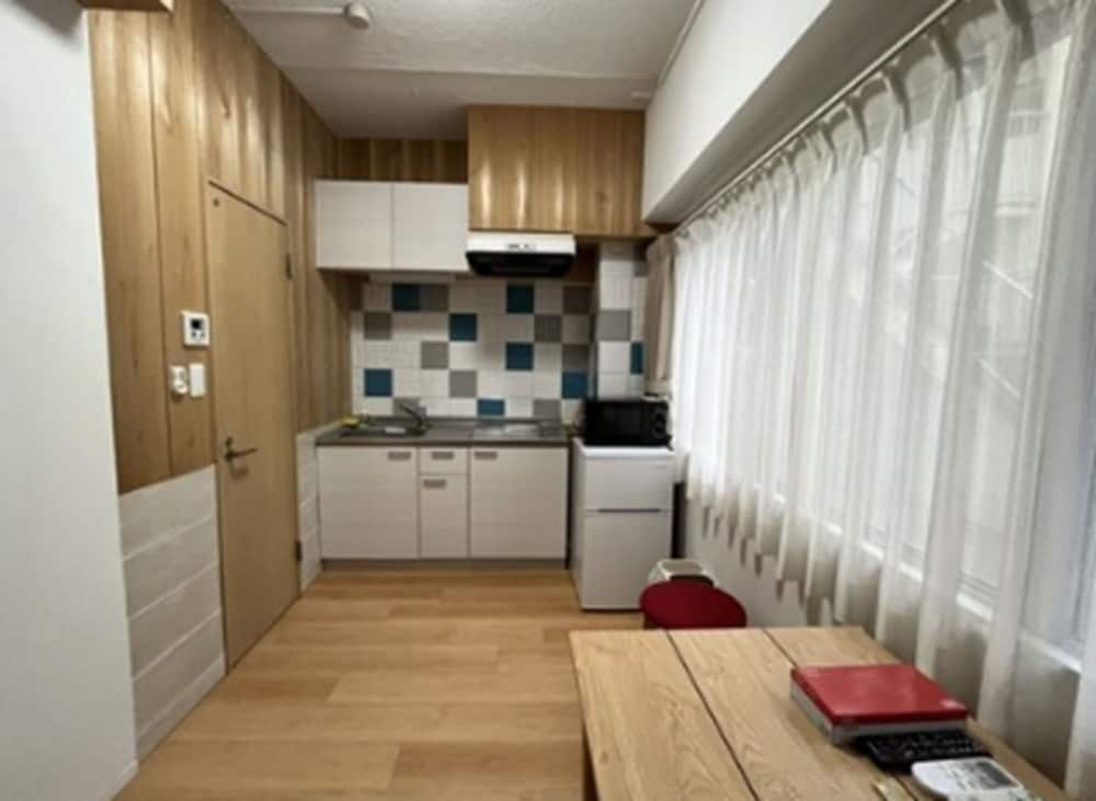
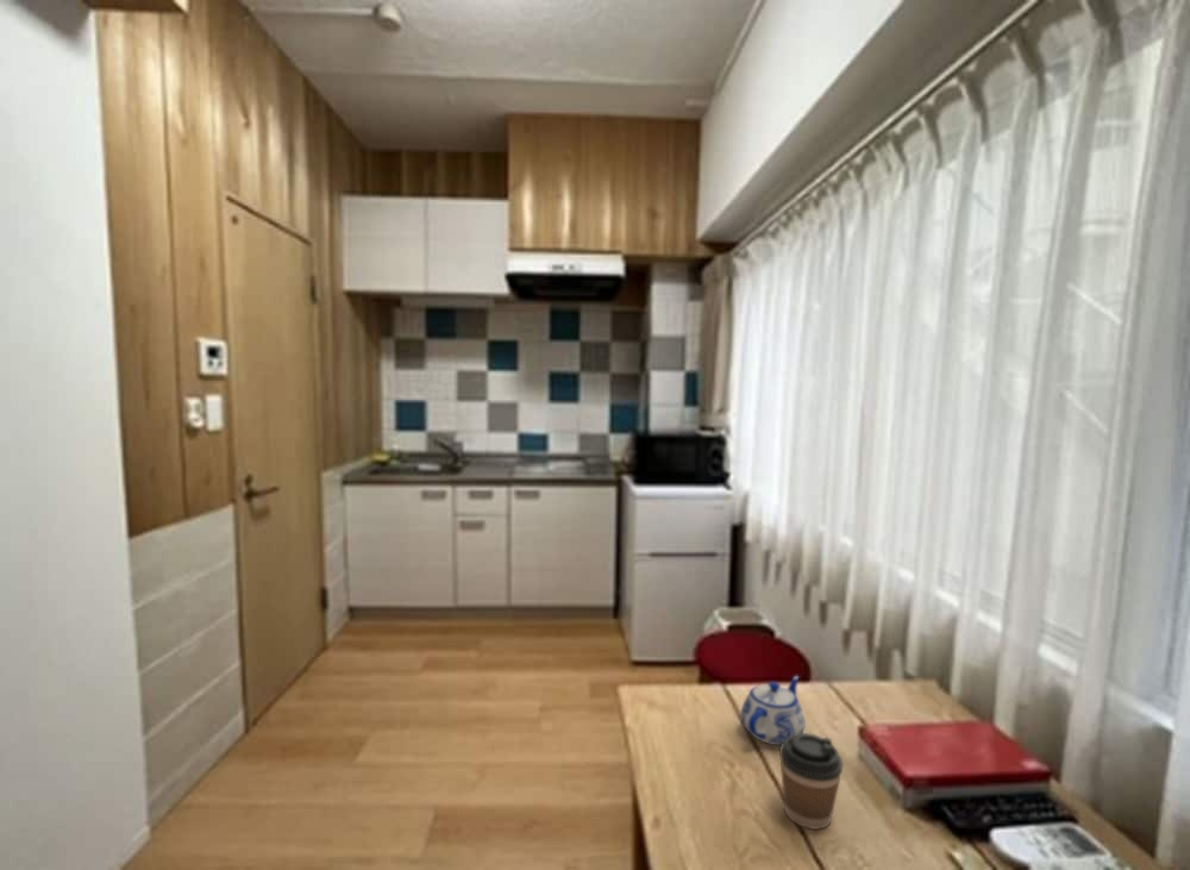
+ coffee cup (809, 776)
+ teapot (775, 706)
